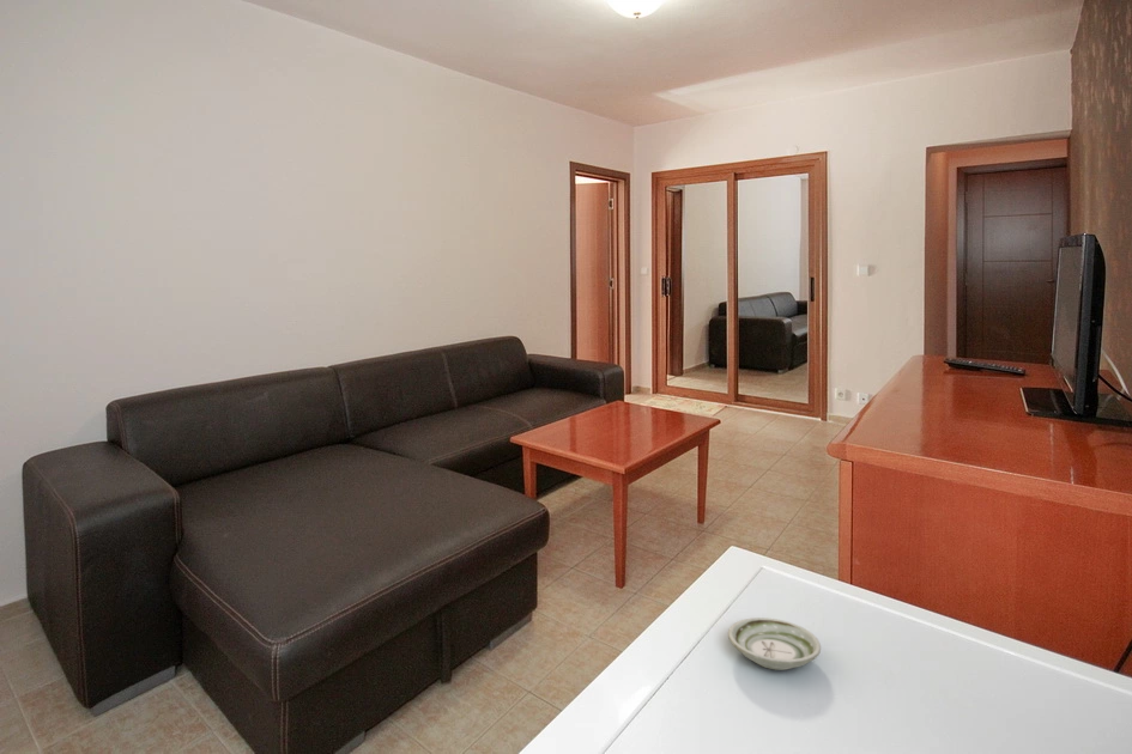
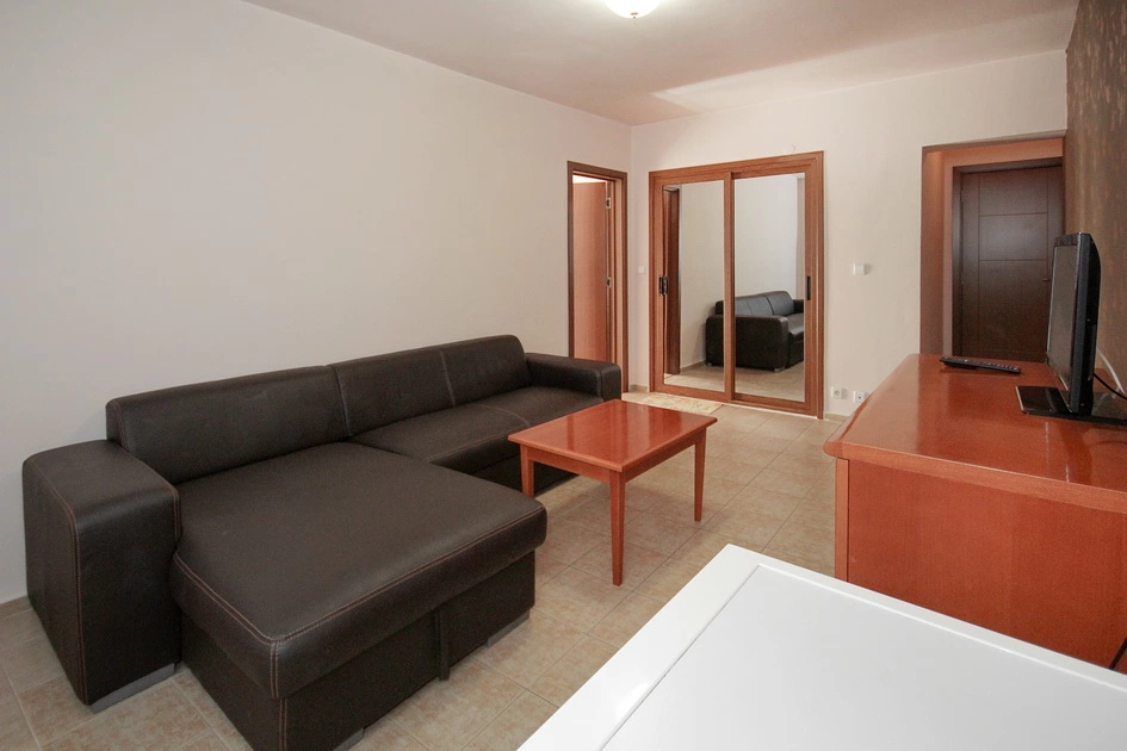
- saucer (773, 646)
